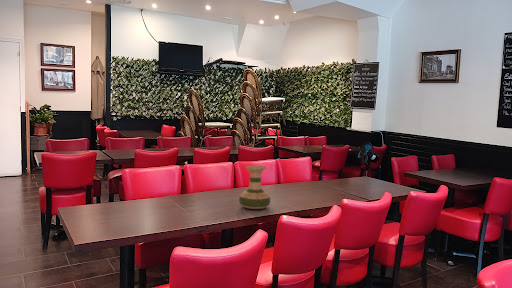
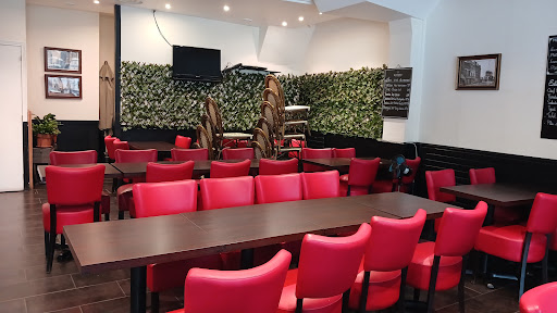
- vase (255, 187)
